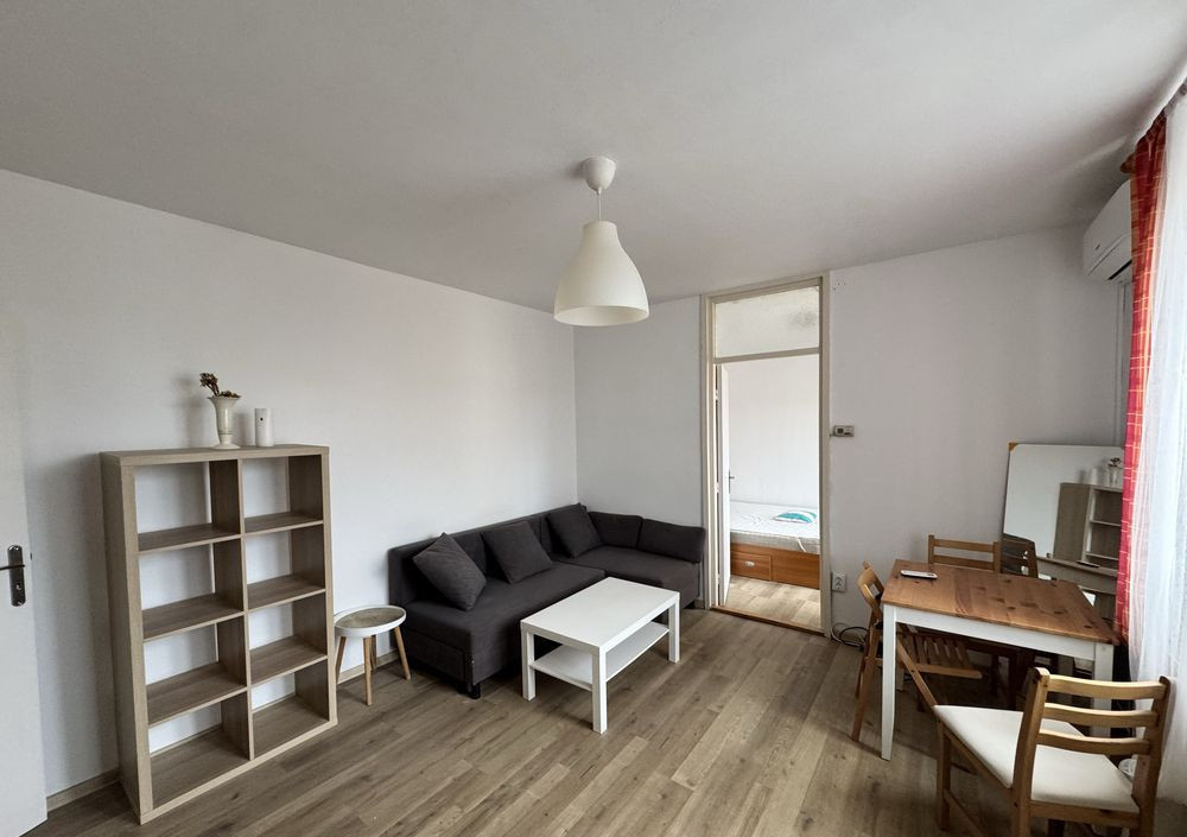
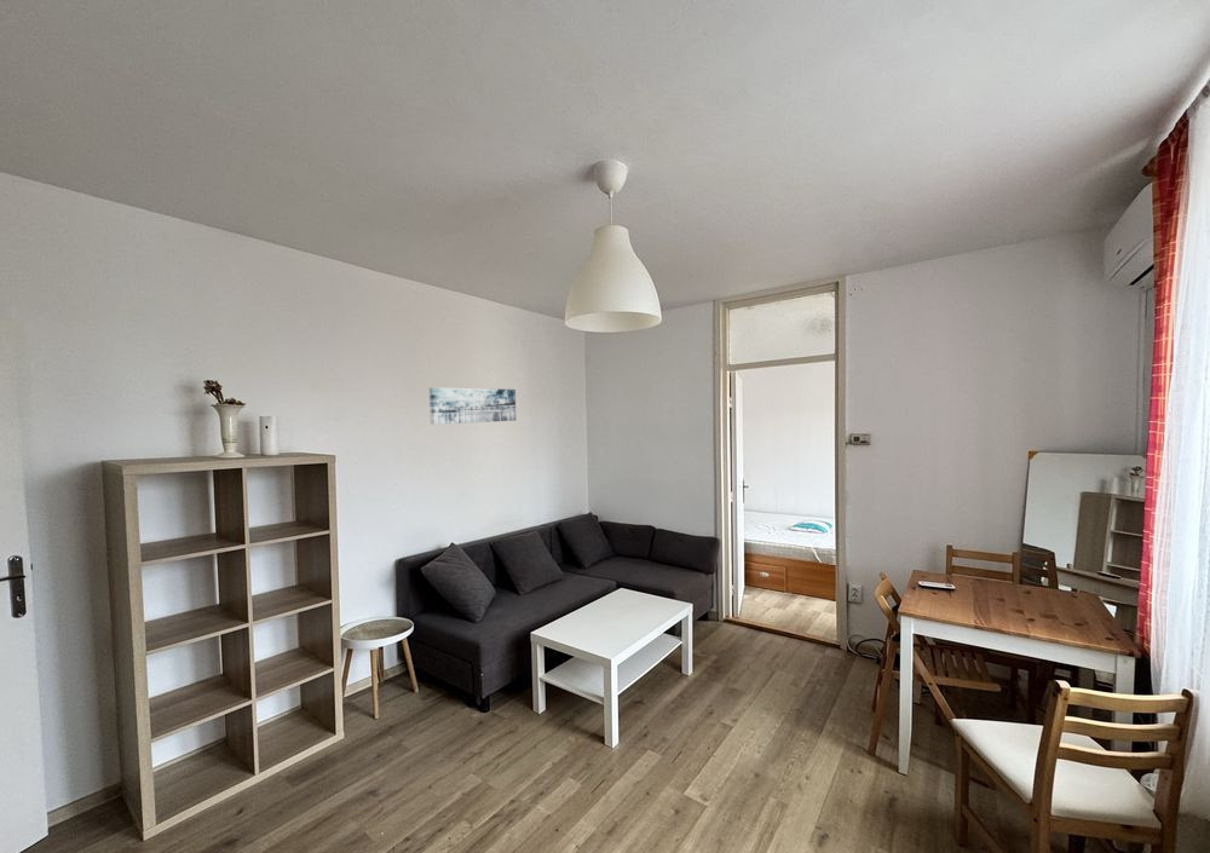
+ wall art (476, 405)
